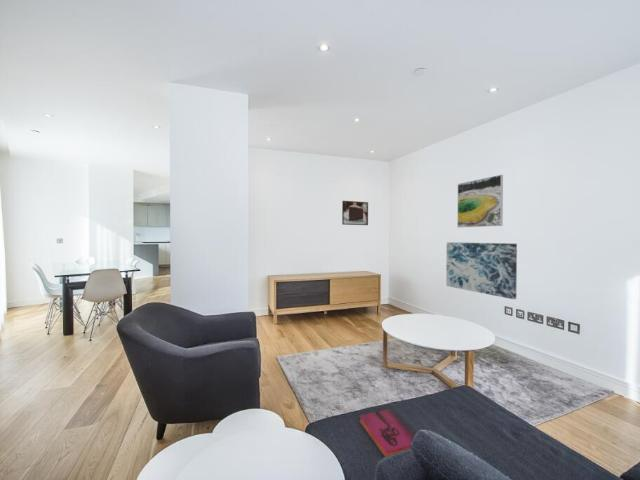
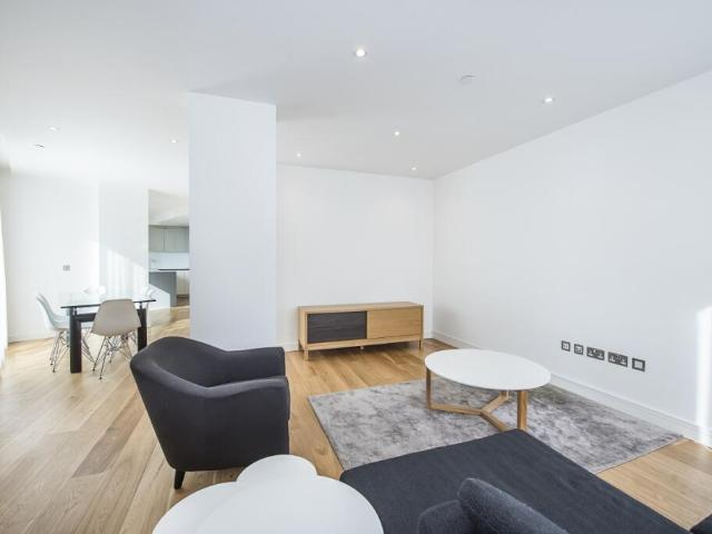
- hardback book (388, 431)
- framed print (478, 203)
- wall art (477, 267)
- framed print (355, 213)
